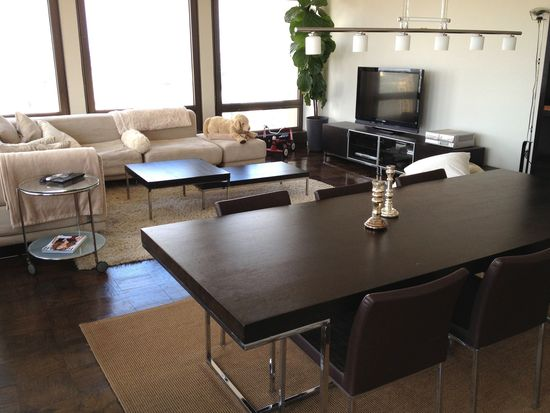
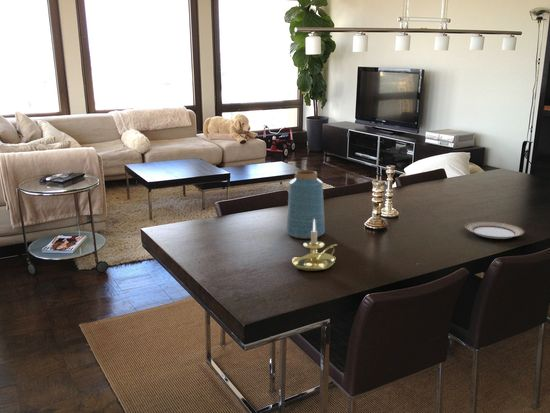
+ vase (305, 203)
+ candle holder (316, 241)
+ plate (493, 230)
